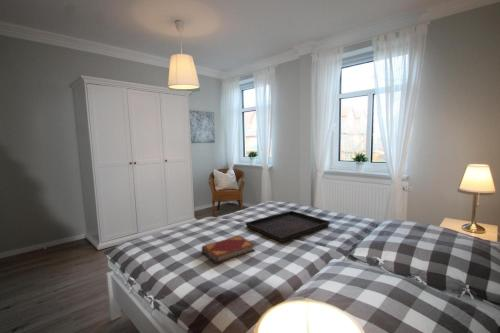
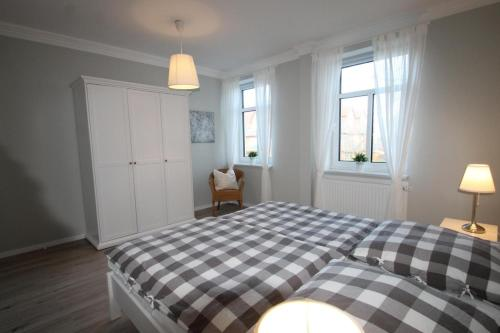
- hardback book (228, 248)
- serving tray (287, 224)
